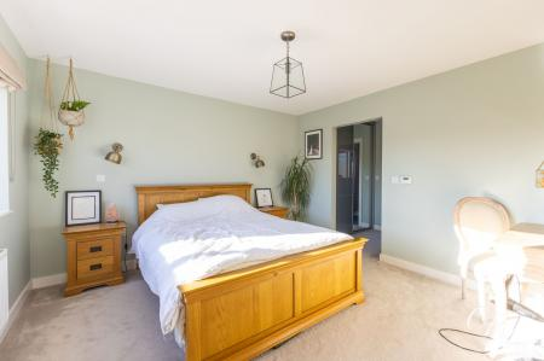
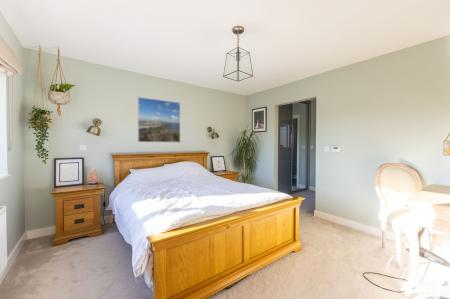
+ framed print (160, 121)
